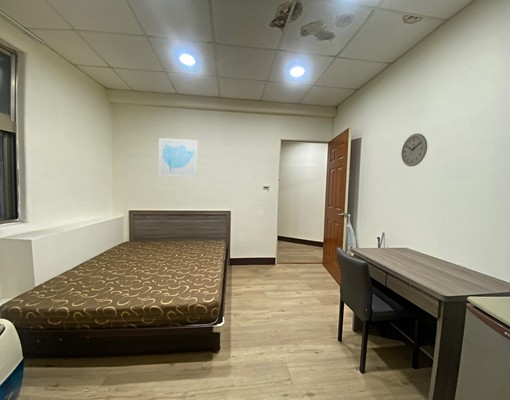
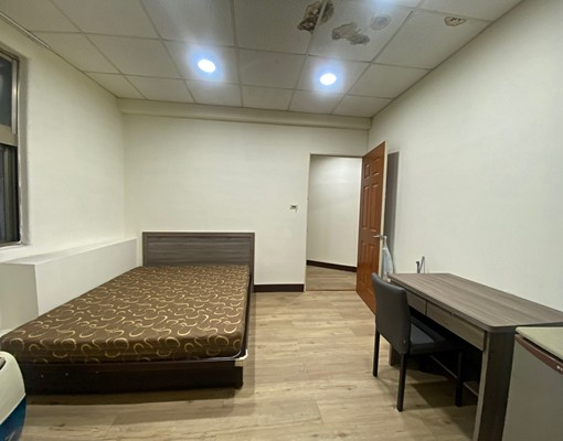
- wall clock (412, 150)
- wall art (178, 158)
